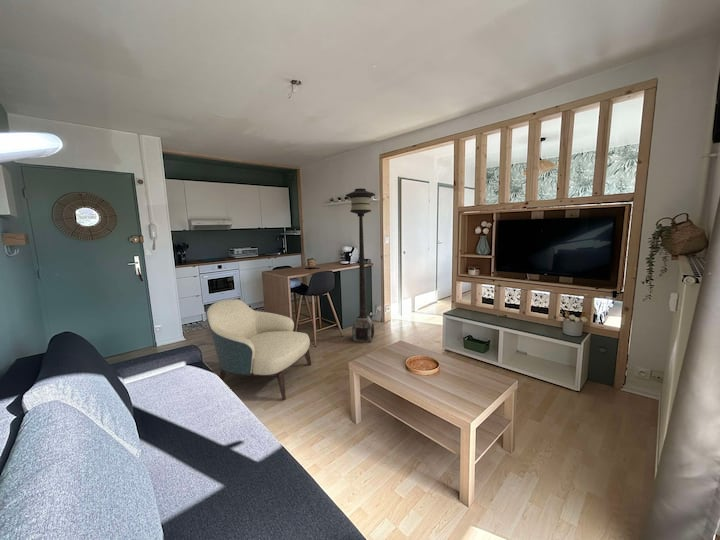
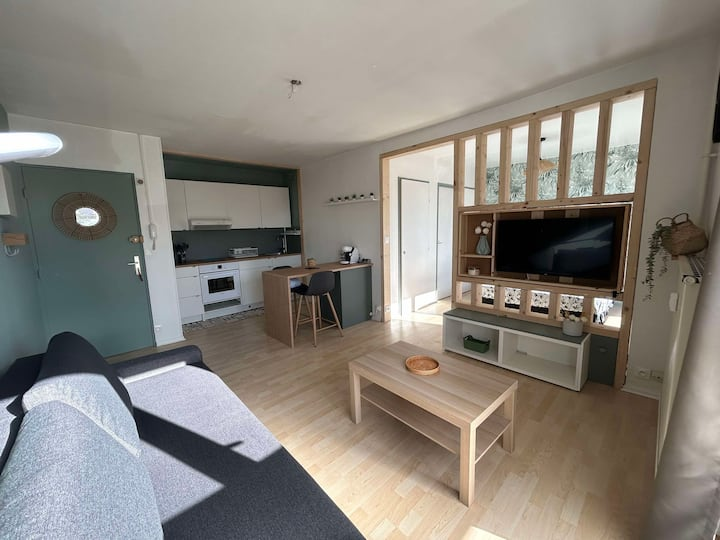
- floor lamp (361, 266)
- armchair (259, 340)
